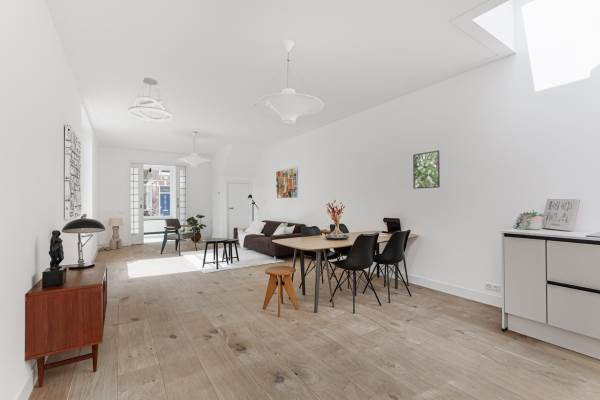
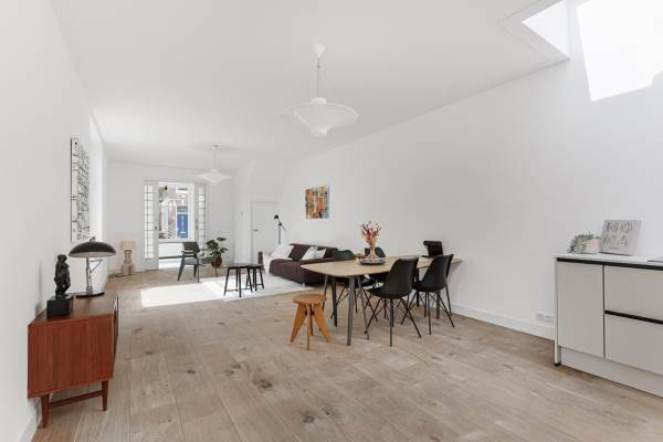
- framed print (425, 170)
- pendant light (150, 99)
